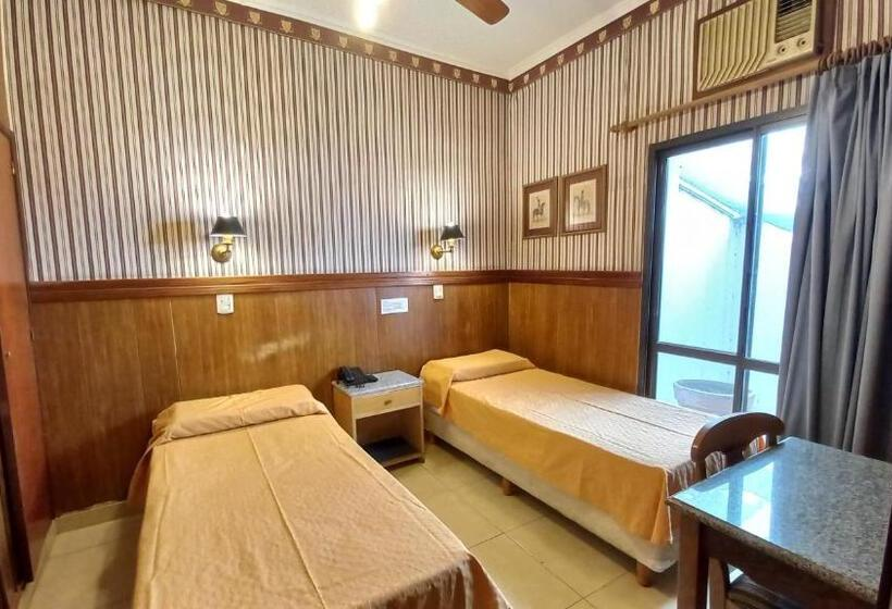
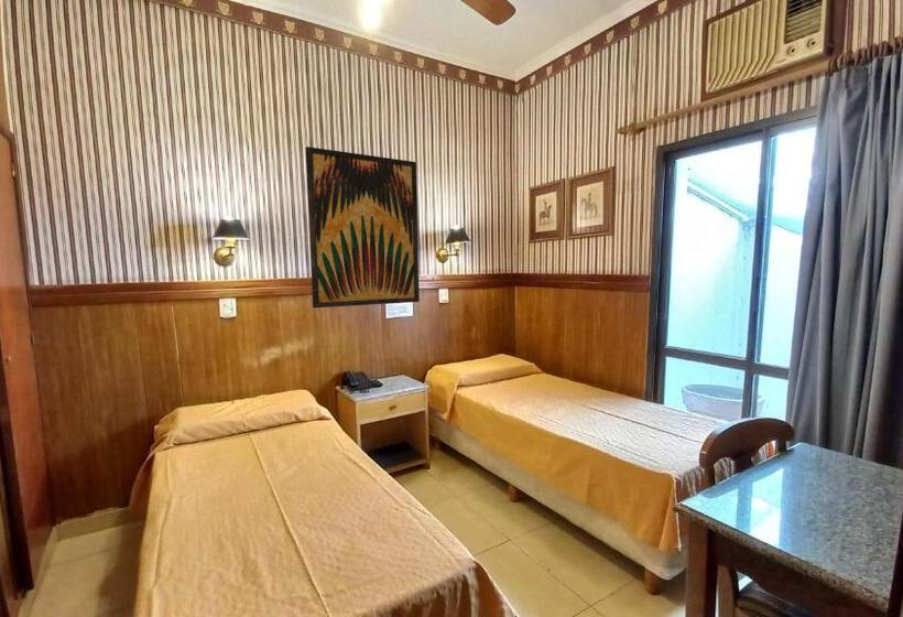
+ wall art (367, 230)
